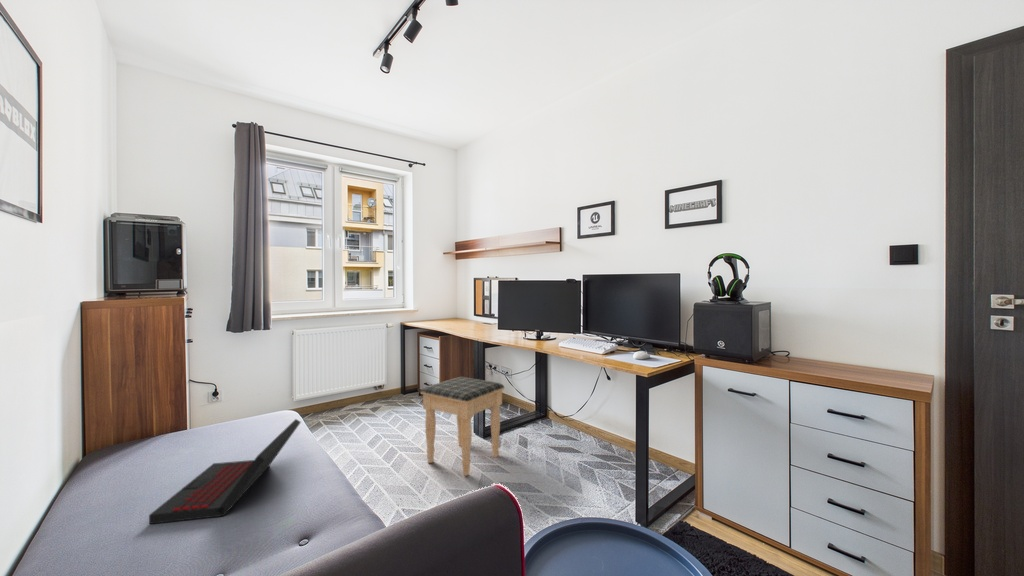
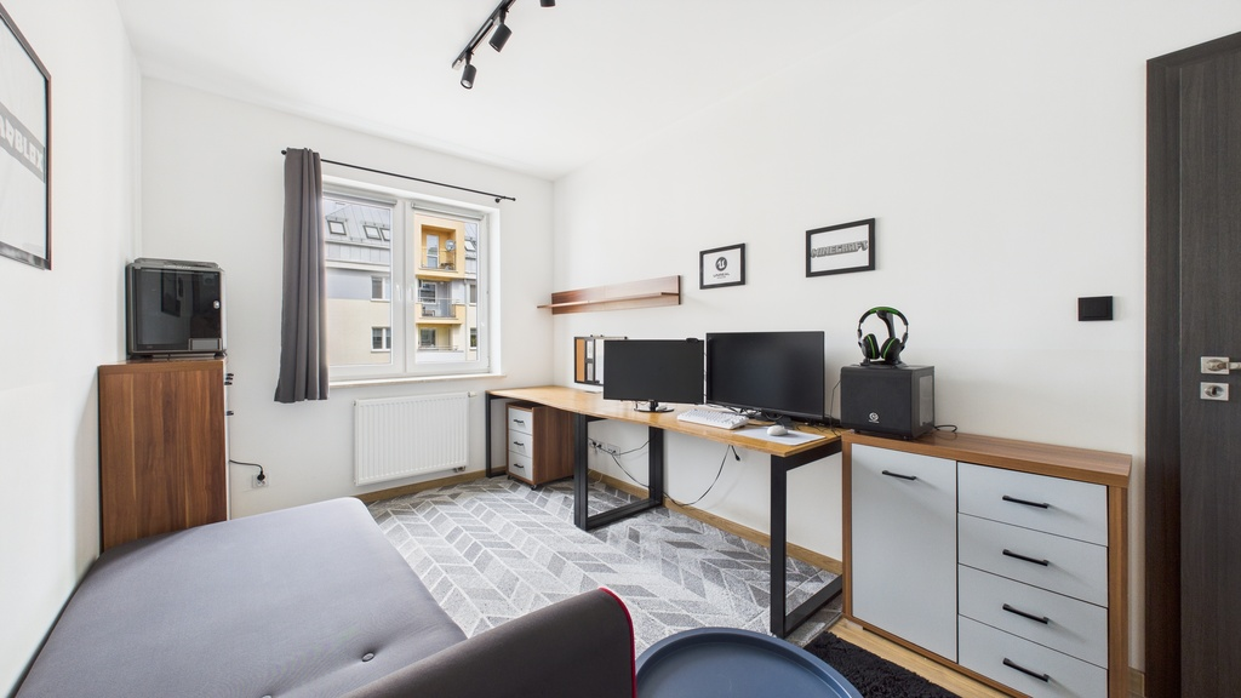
- laptop (236, 463)
- footstool (463, 421)
